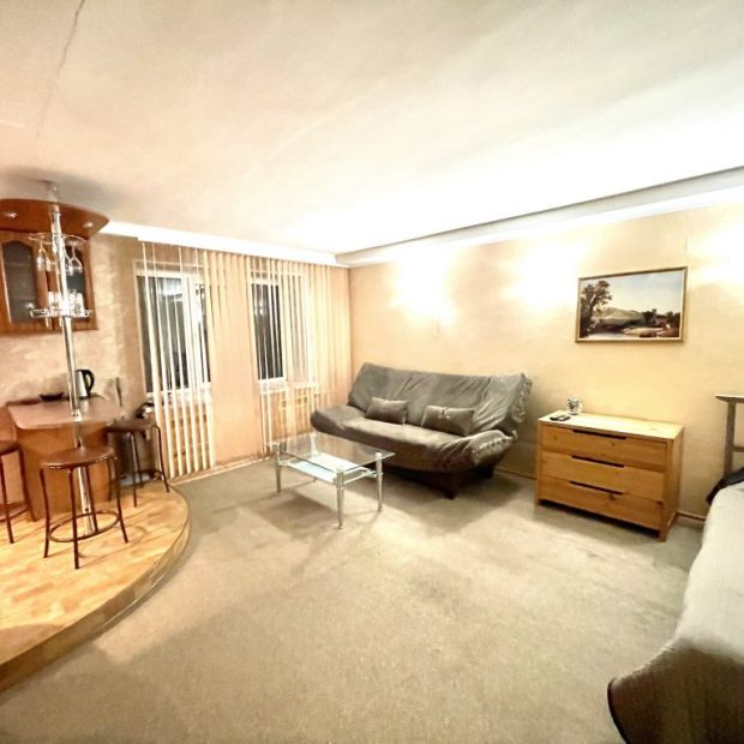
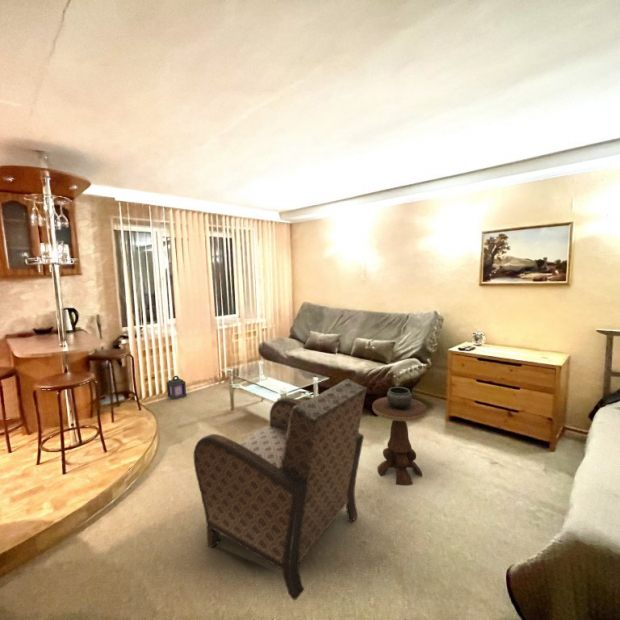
+ lantern (176, 385)
+ side table (399, 431)
+ armchair (283, 458)
